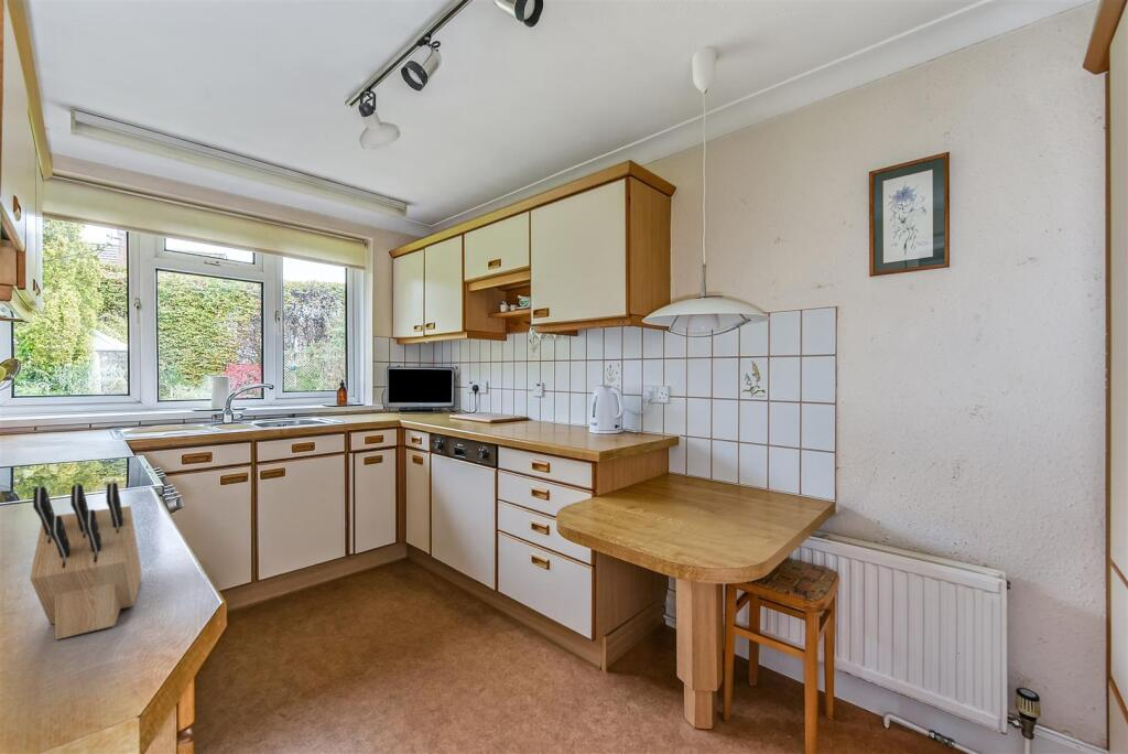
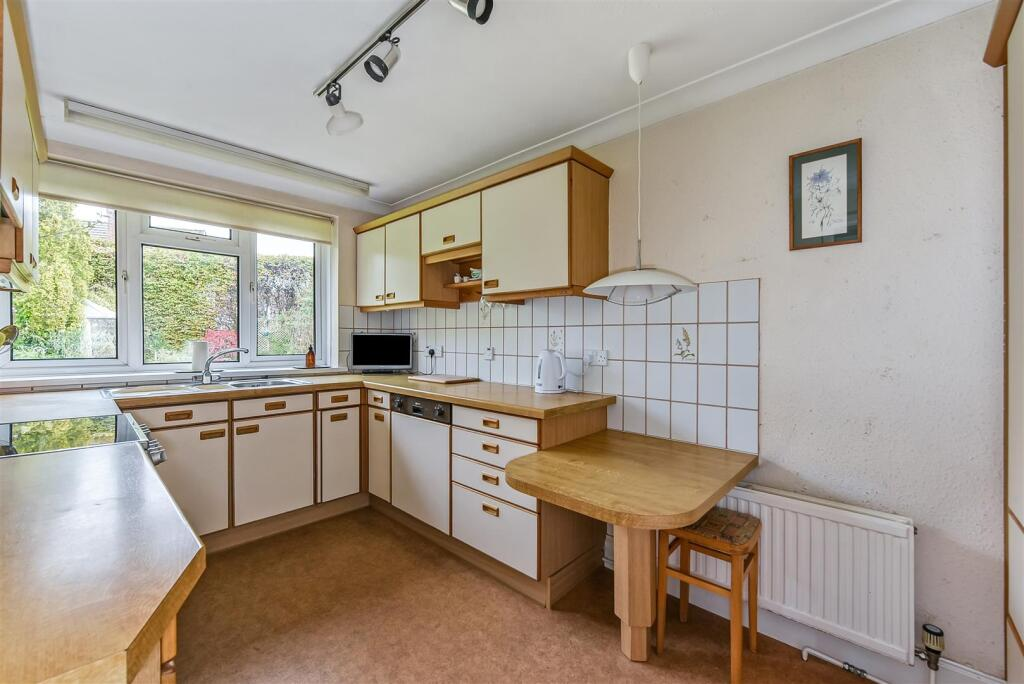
- knife block (91, 542)
